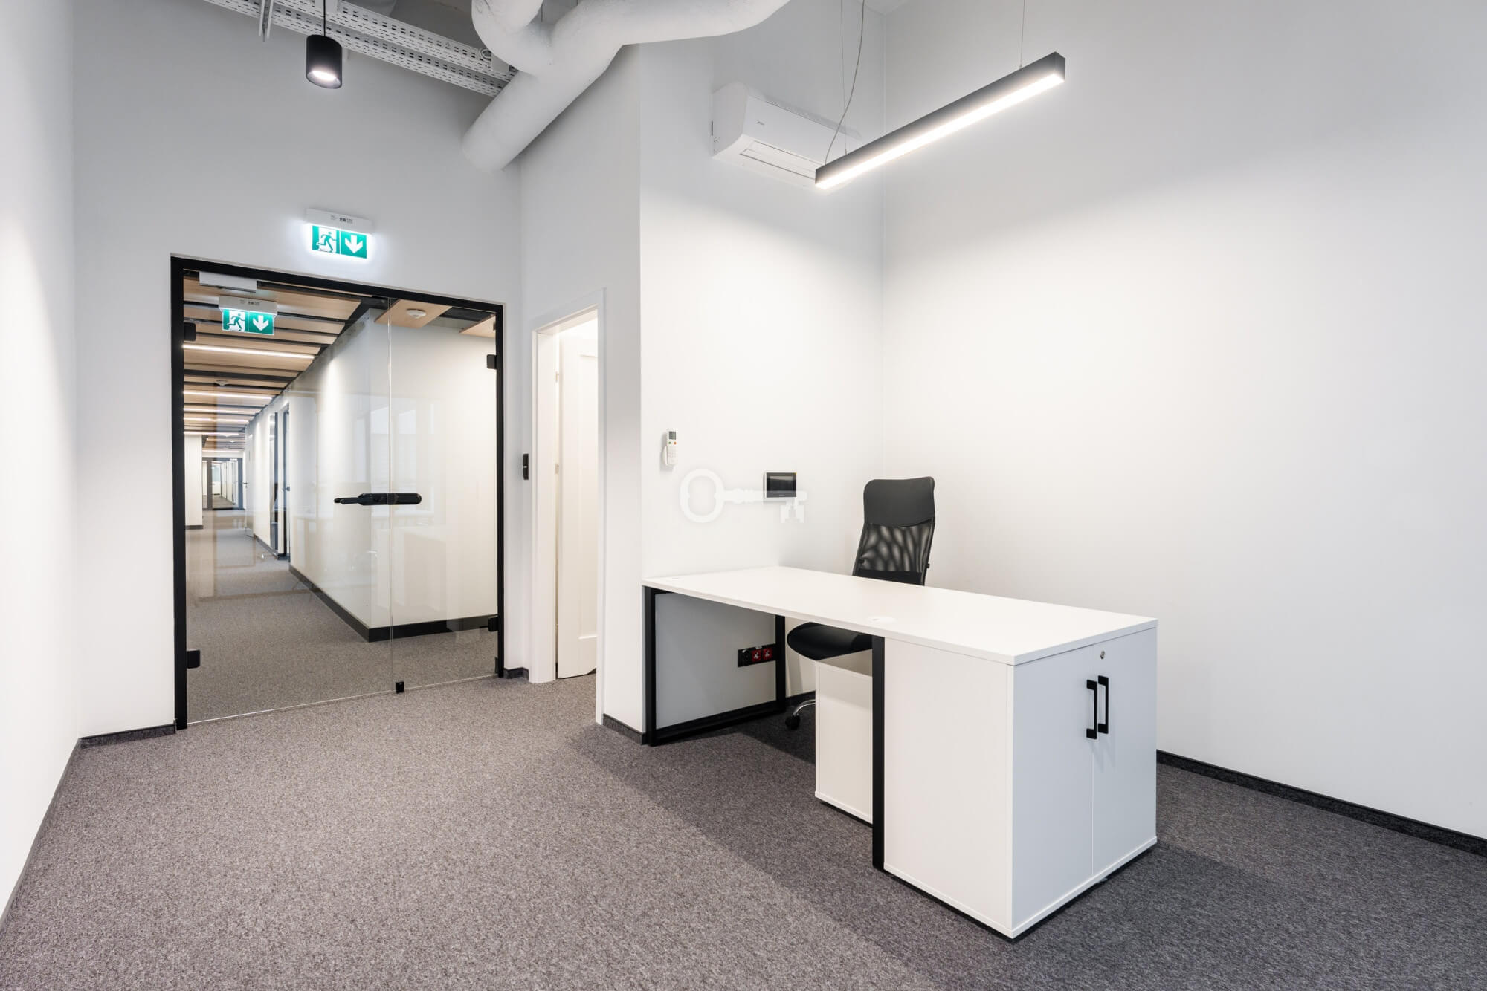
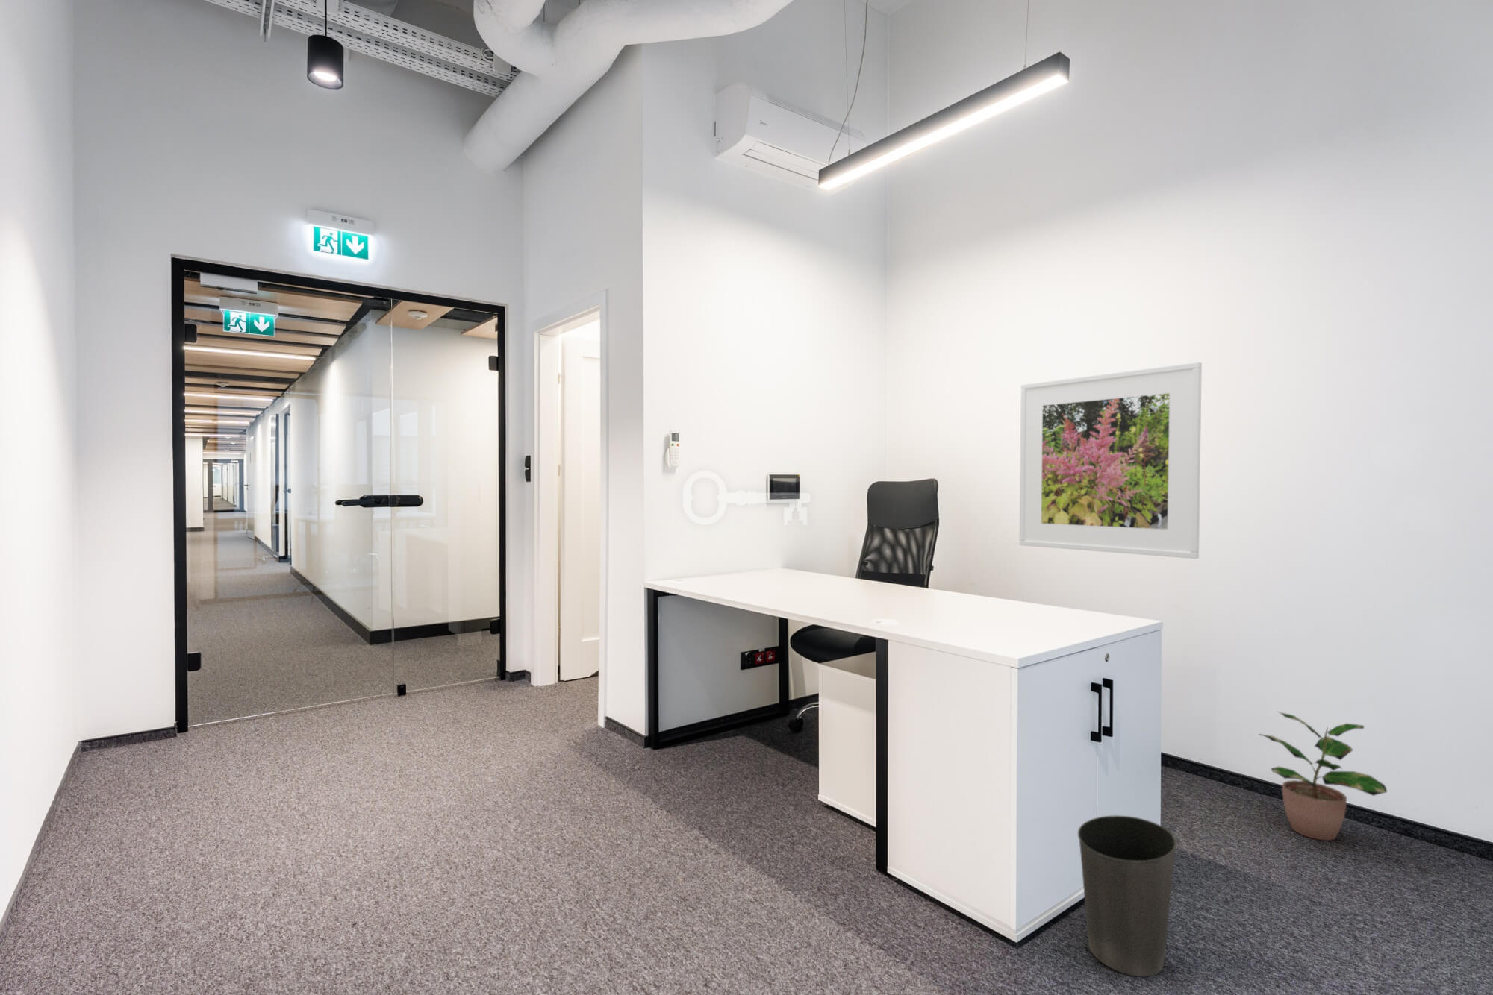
+ potted plant (1317, 774)
+ waste basket (1125, 895)
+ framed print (1101, 462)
